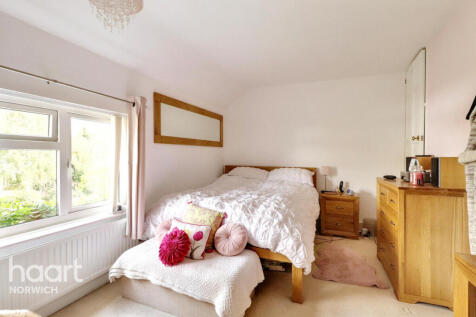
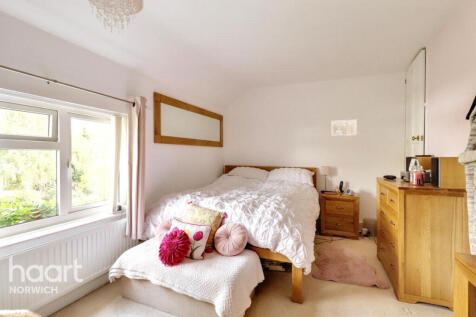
+ wall art (343, 128)
